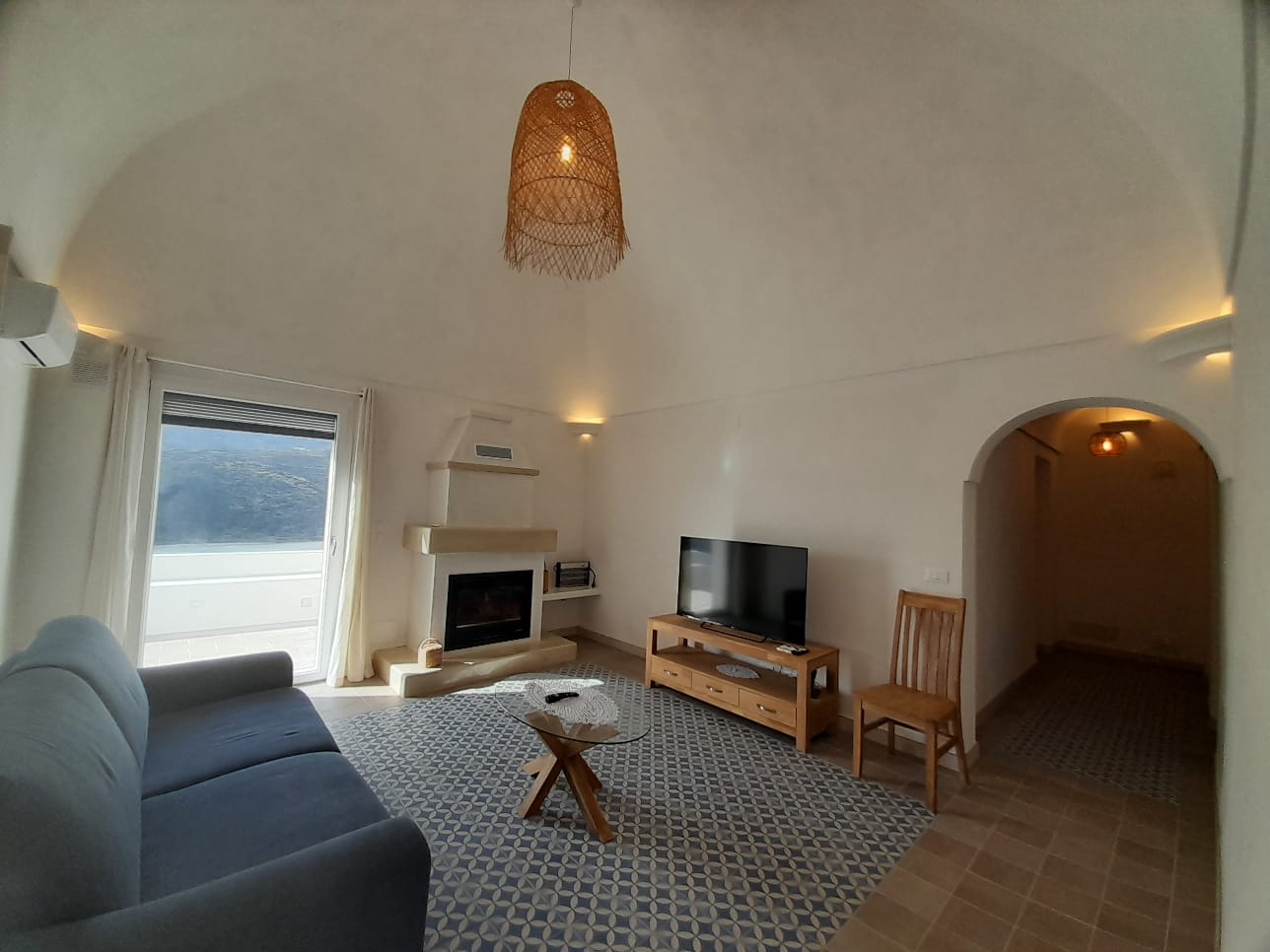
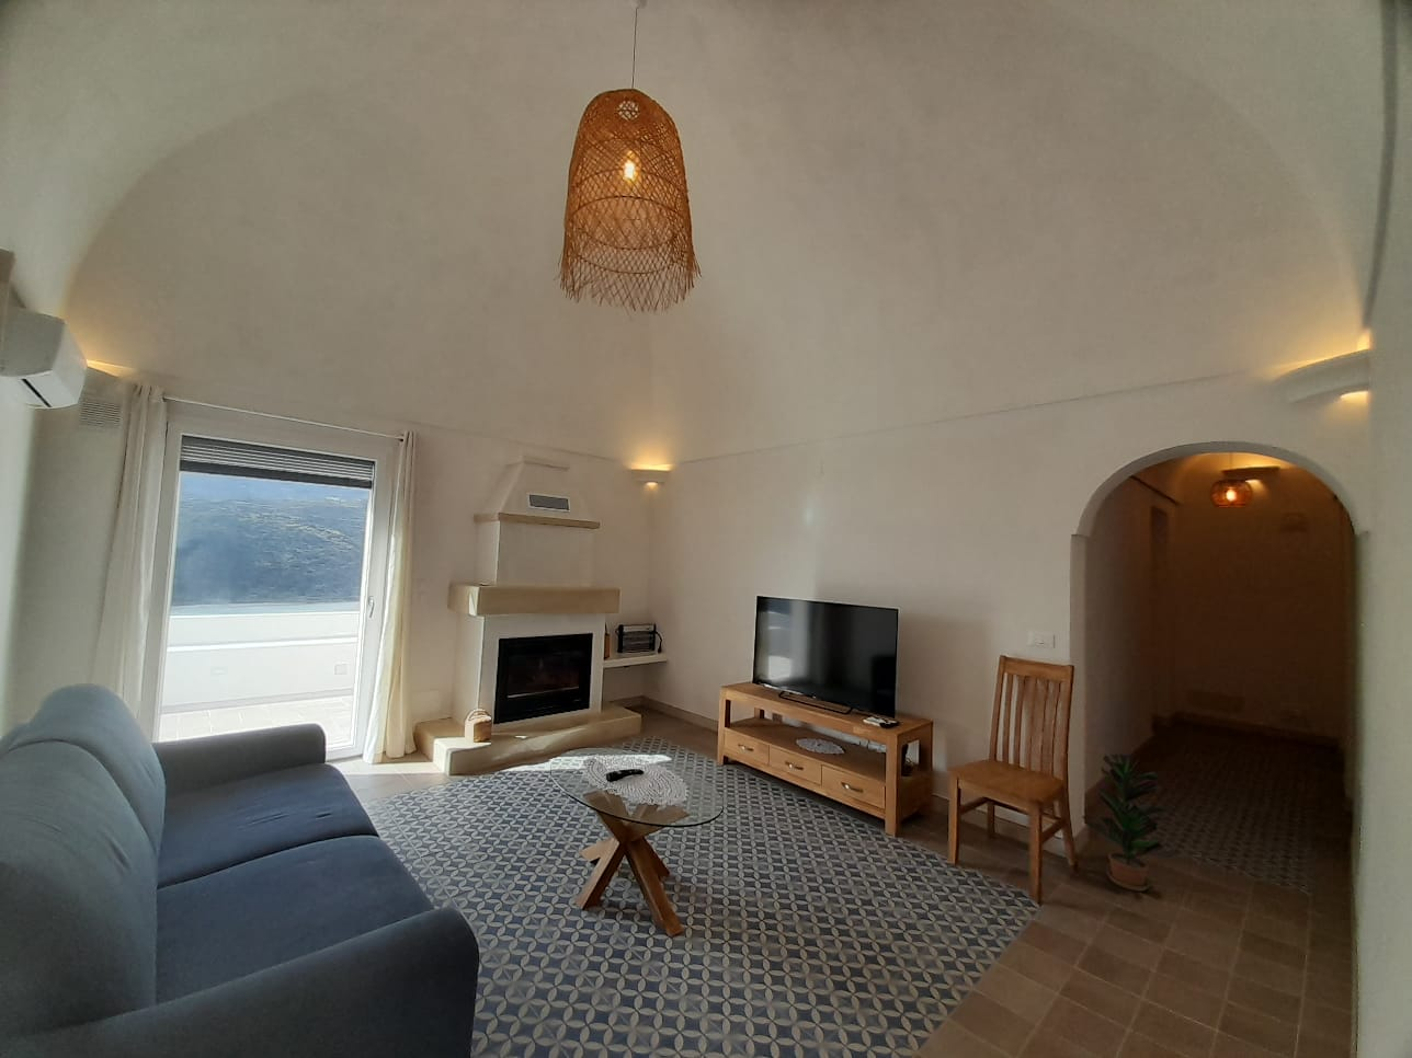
+ potted plant (1128, 818)
